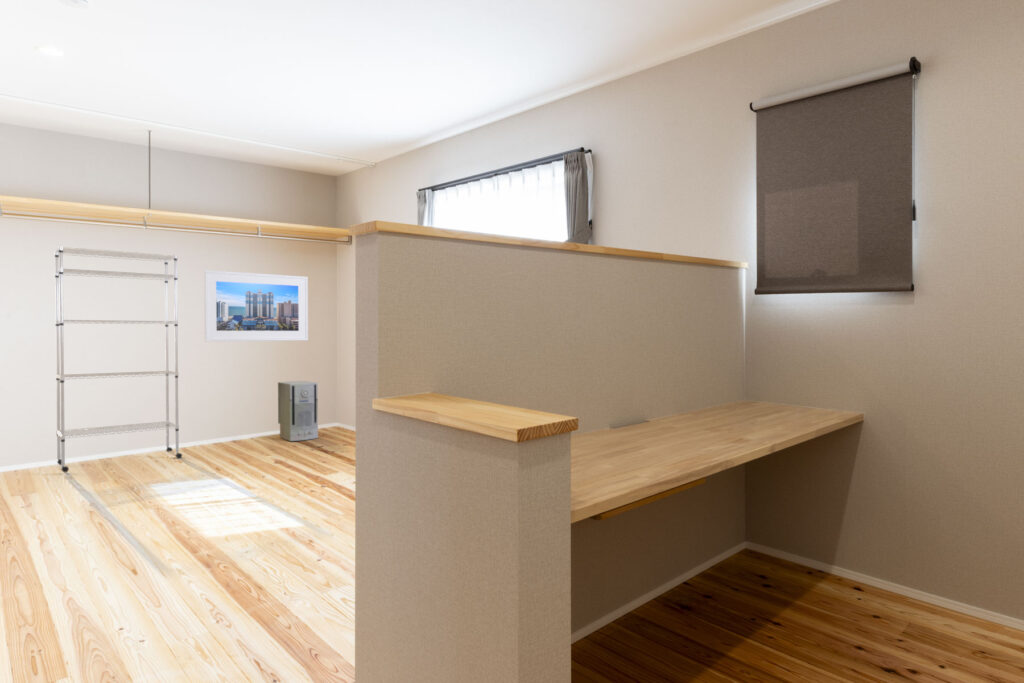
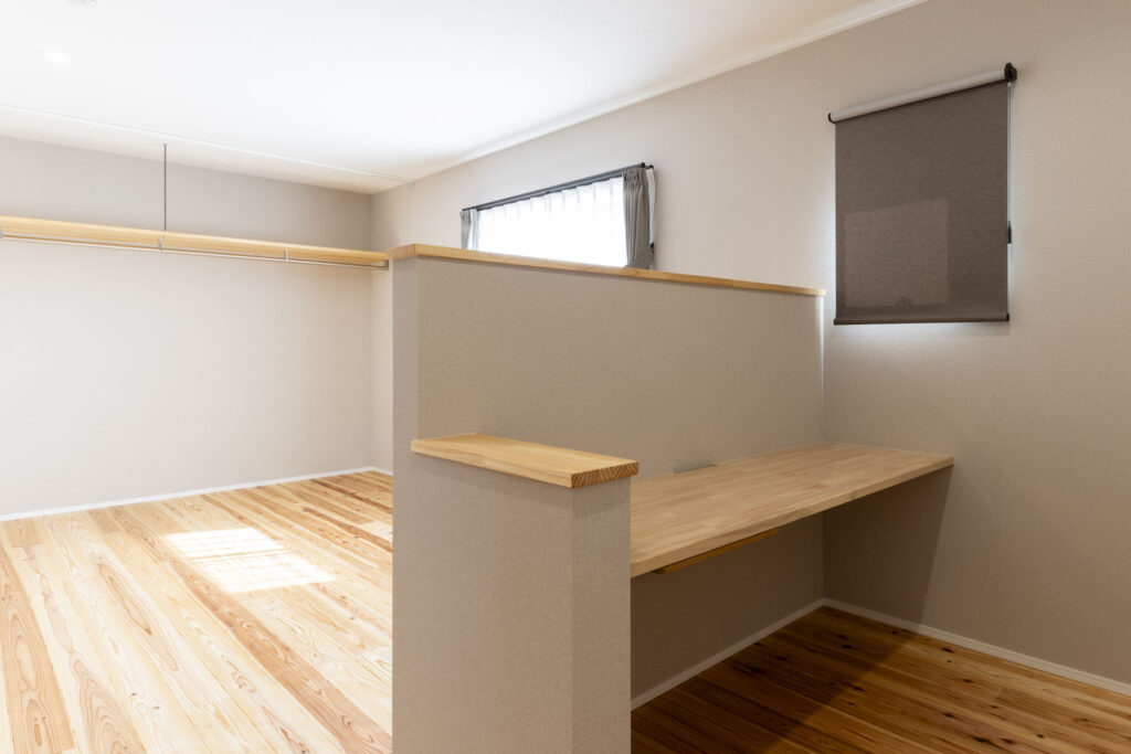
- air purifier (297, 410)
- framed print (259, 307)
- shelf (122, 372)
